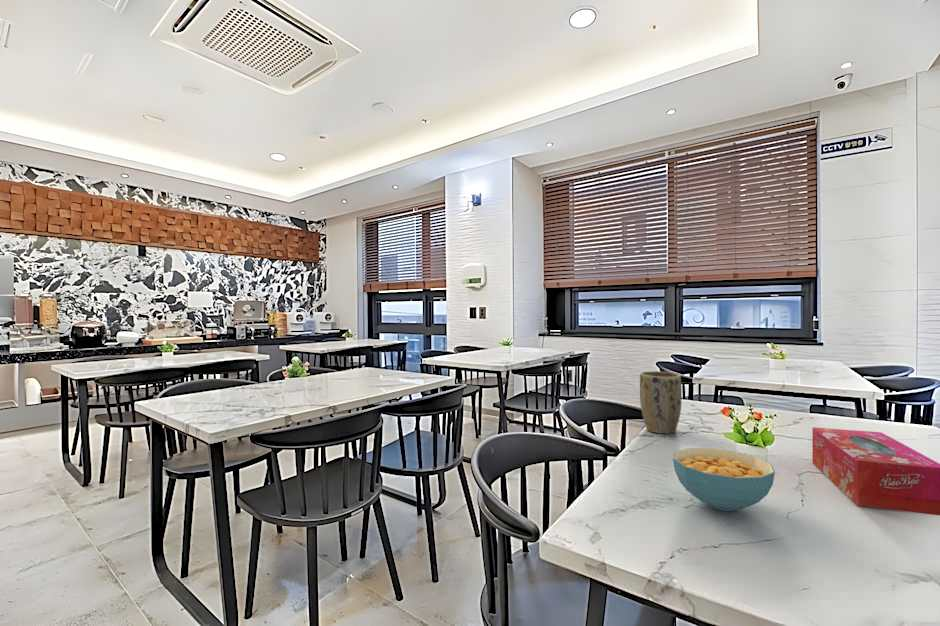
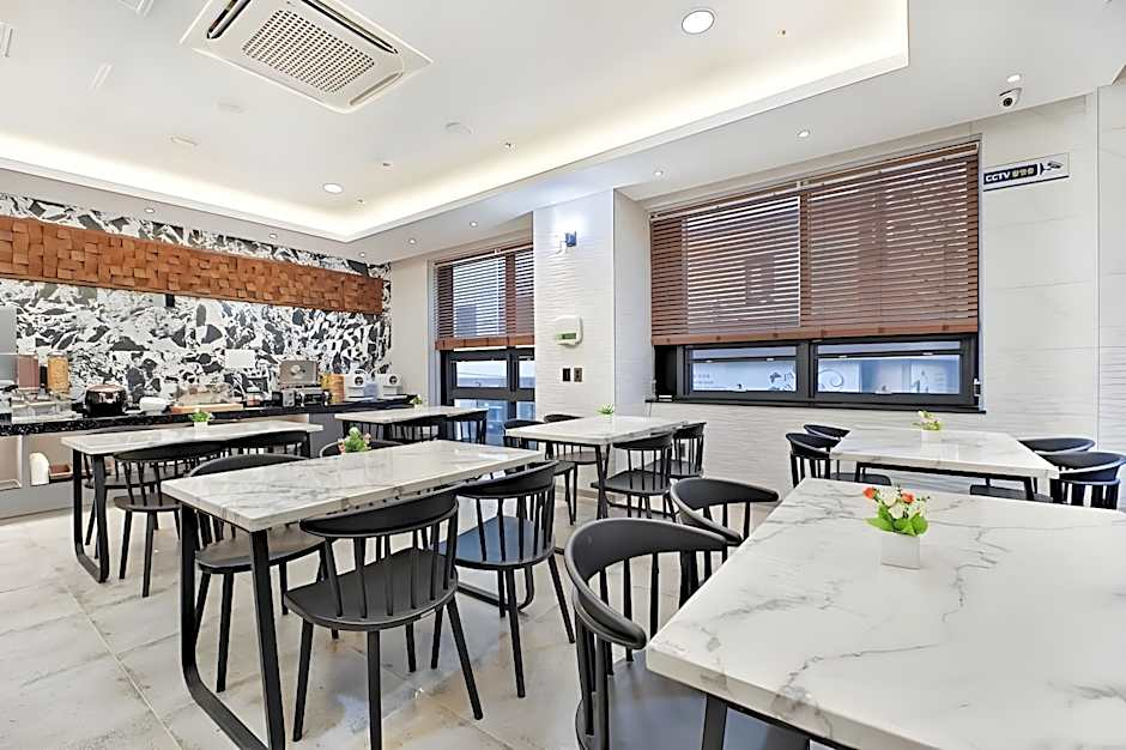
- cereal bowl (721, 483)
- tissue box (870, 465)
- plant pot (660, 401)
